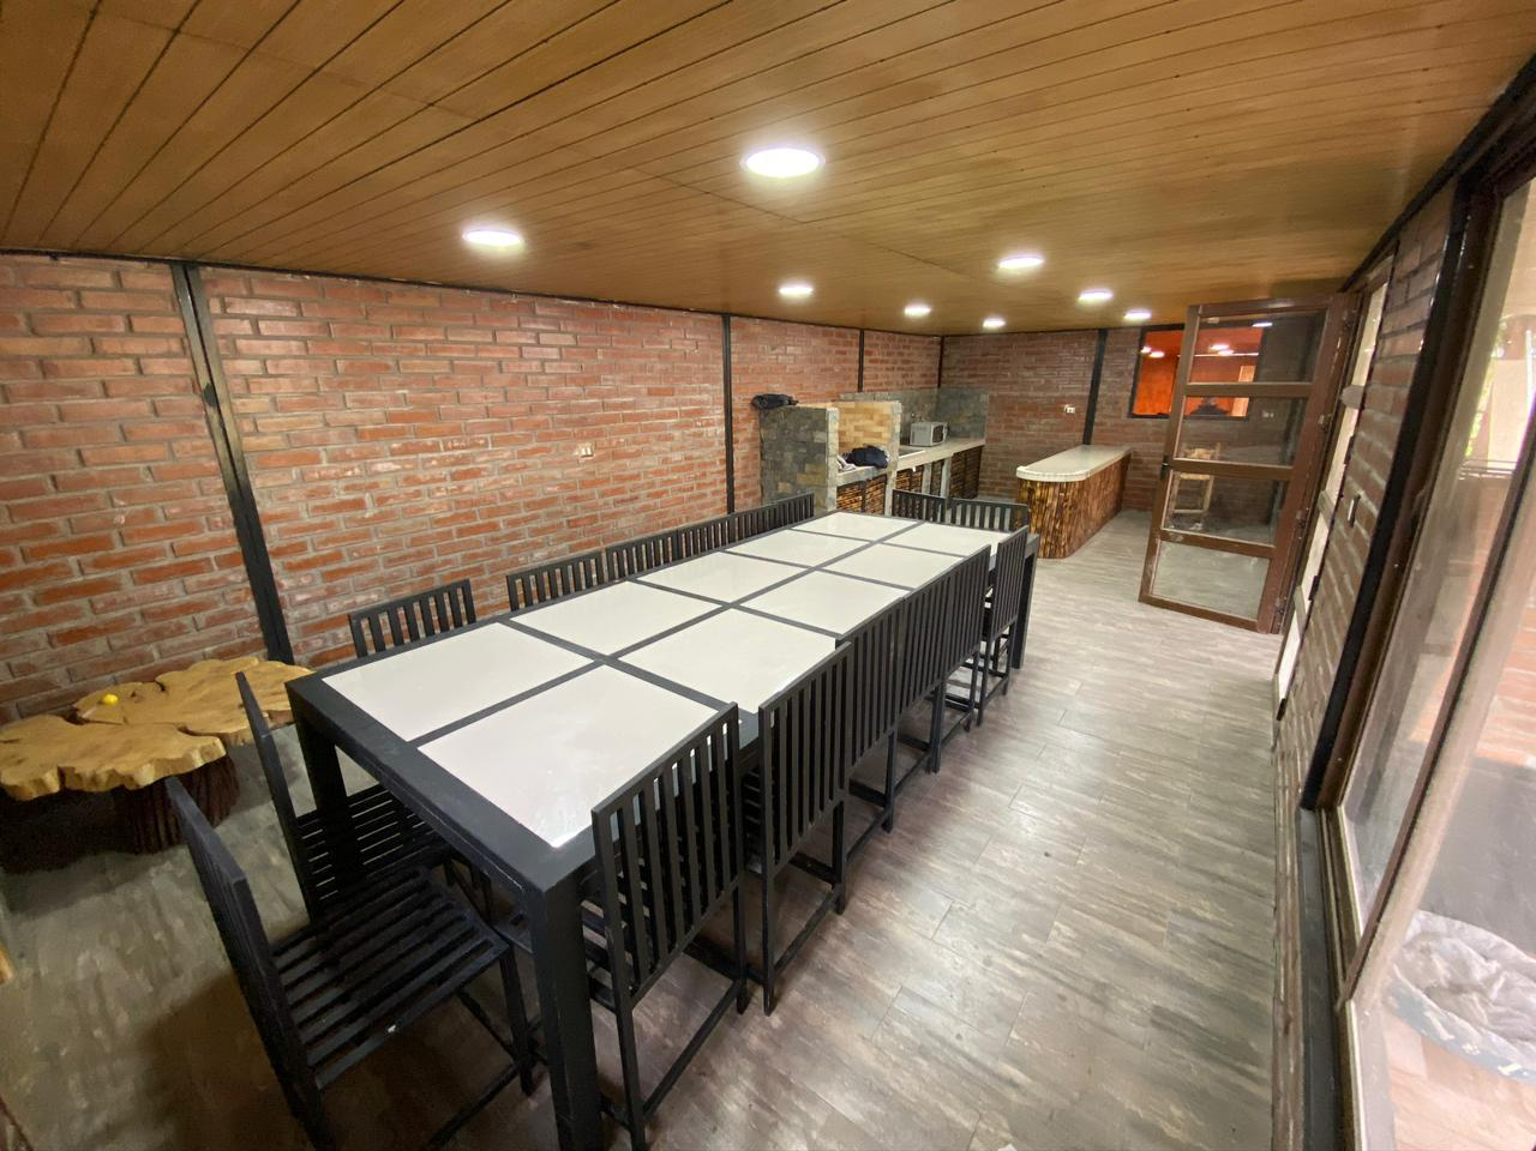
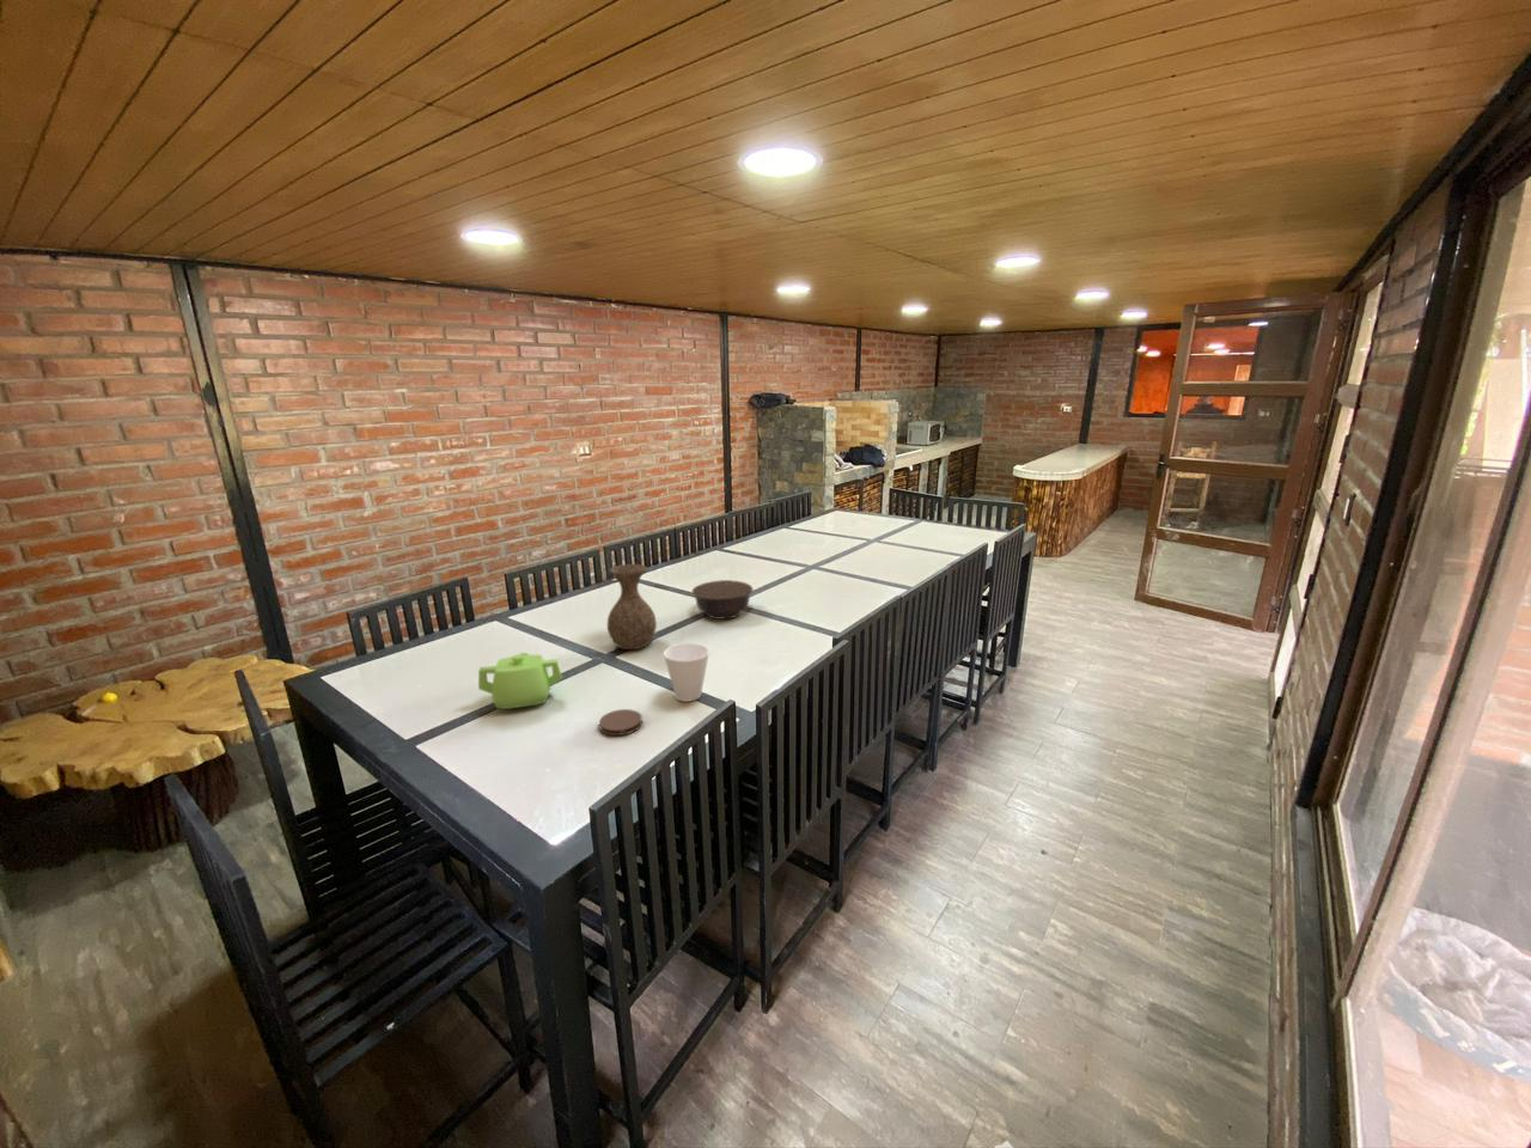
+ coaster (621, 721)
+ vase (630, 607)
+ teapot (522, 674)
+ bowl (722, 601)
+ cup (687, 673)
